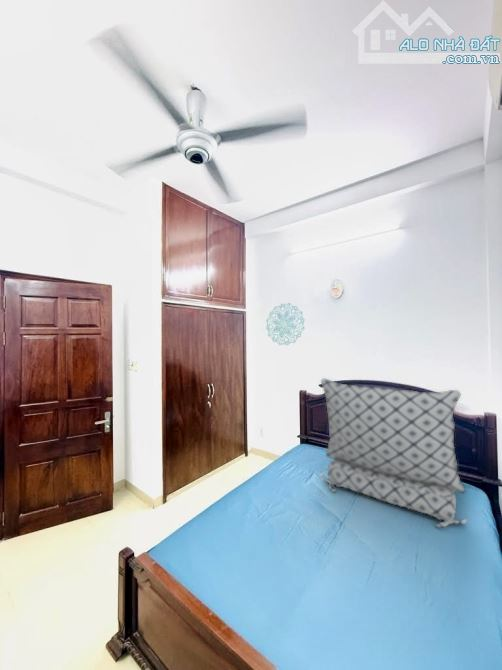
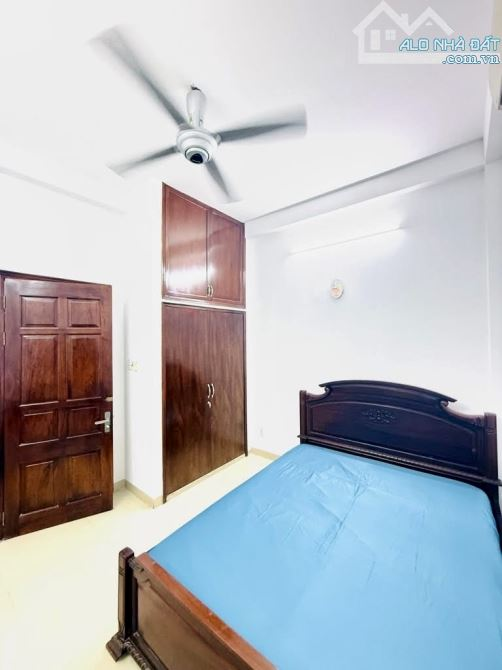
- wall decoration (283, 323)
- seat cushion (391, 431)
